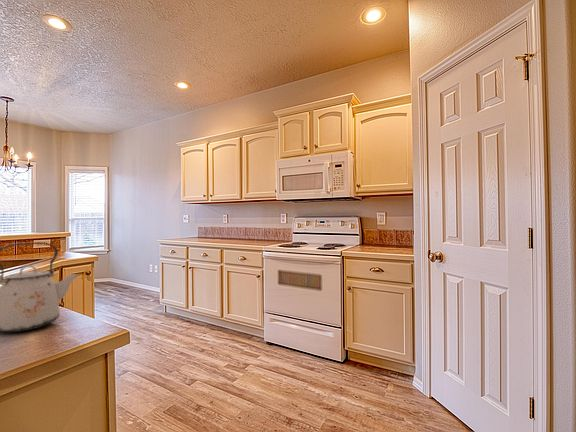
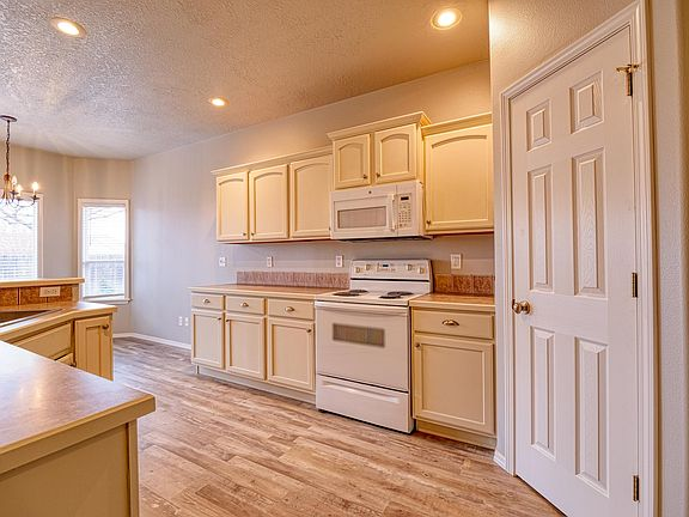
- kettle (40, 282)
